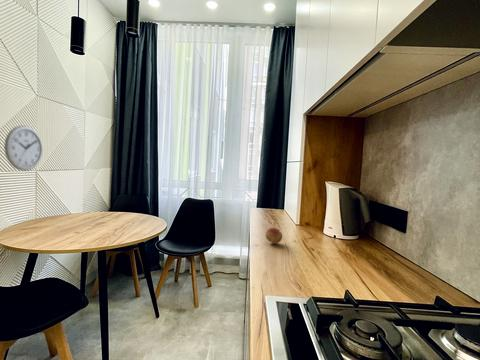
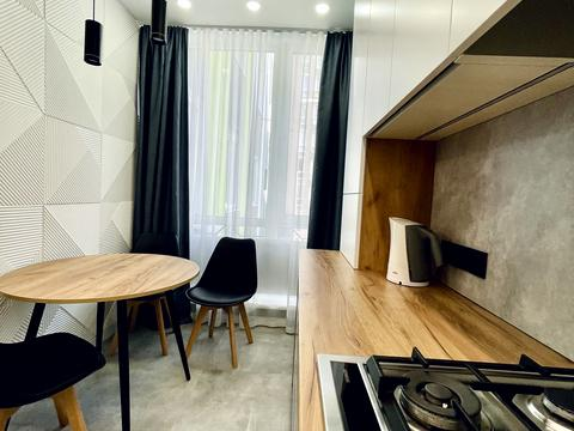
- wall clock (26, 148)
- apple (273, 235)
